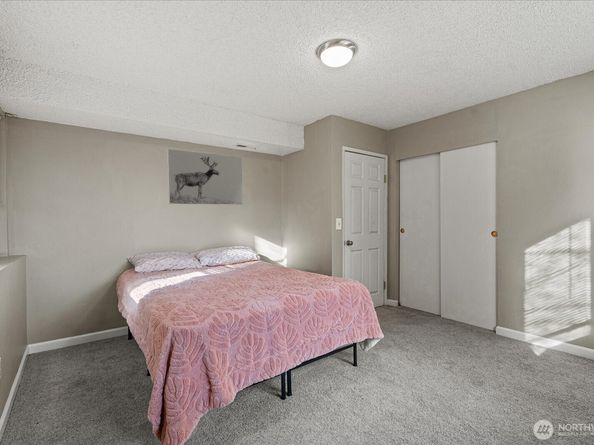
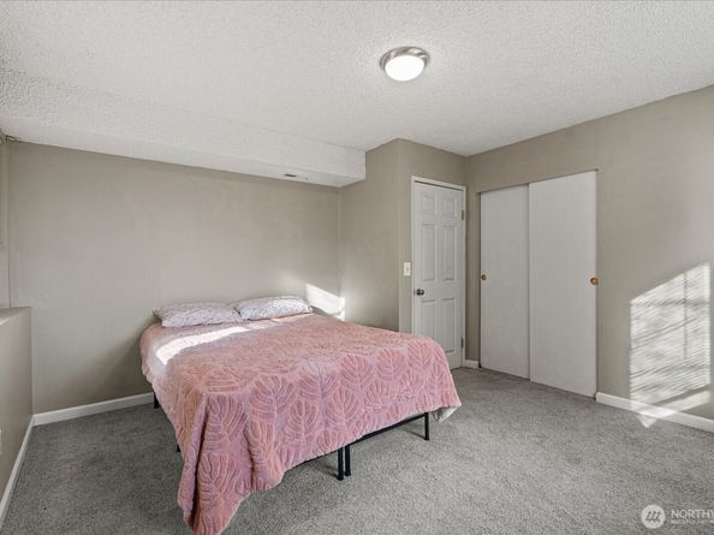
- wall art (207, 178)
